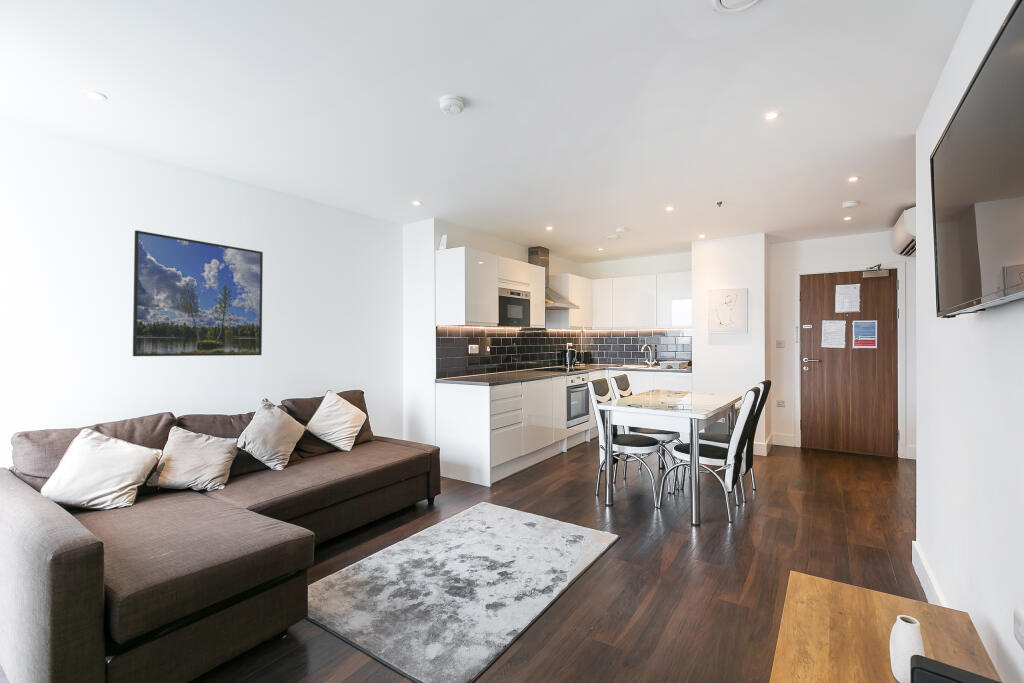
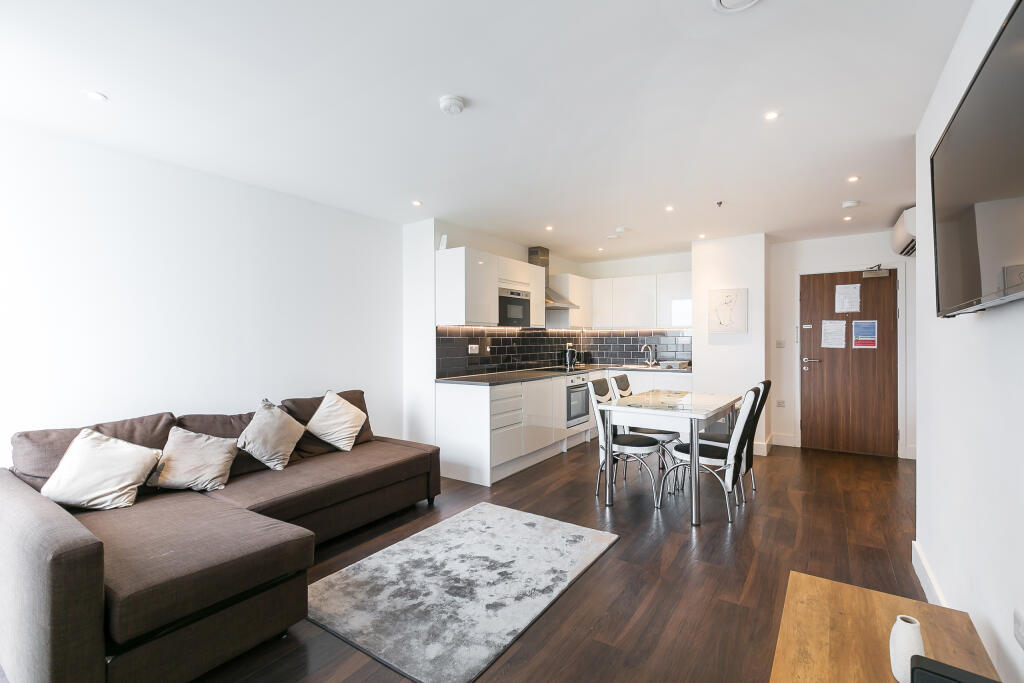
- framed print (204, 298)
